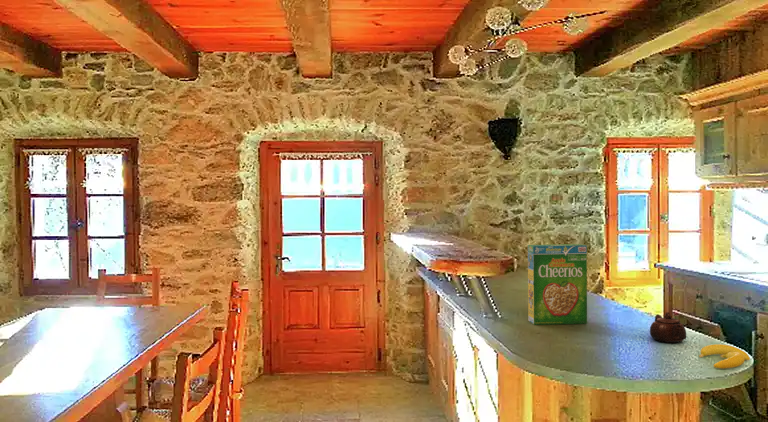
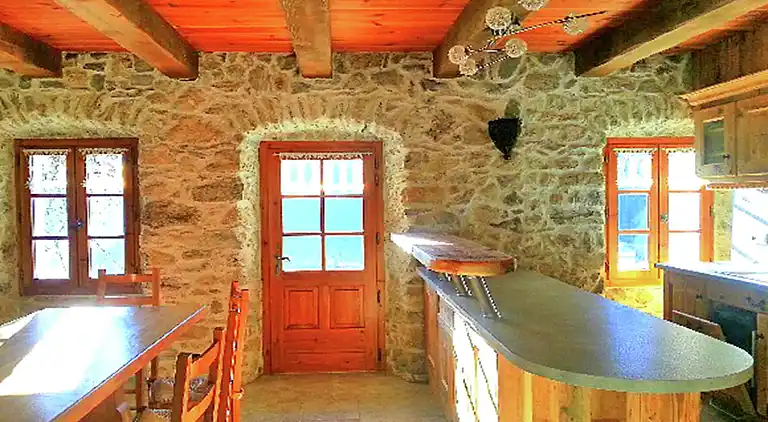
- cereal box (557, 283)
- banana (722, 355)
- teapot (667, 325)
